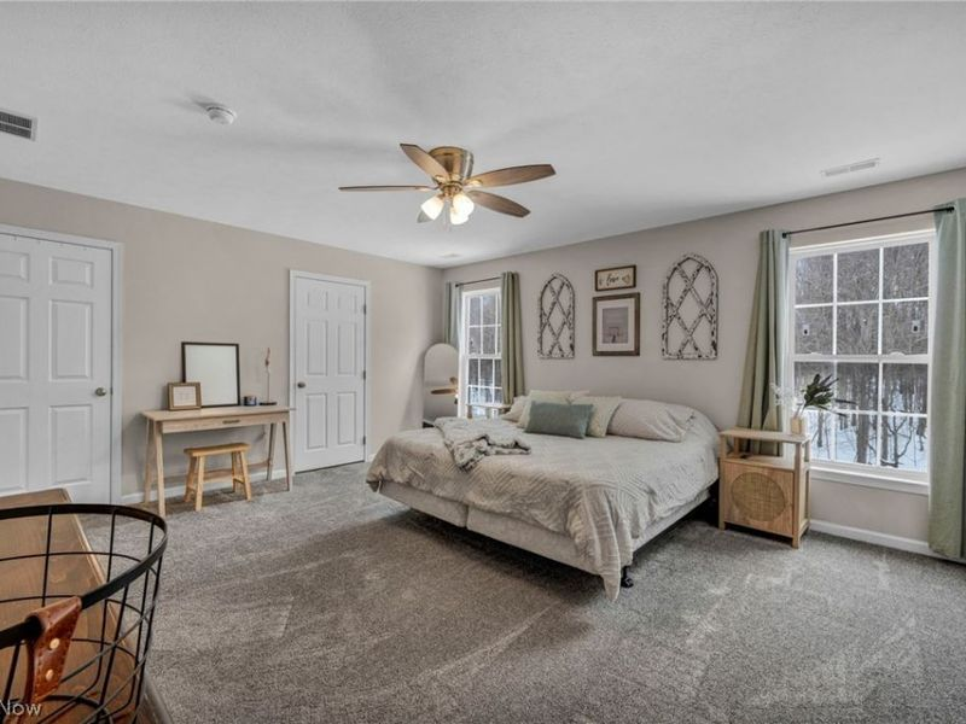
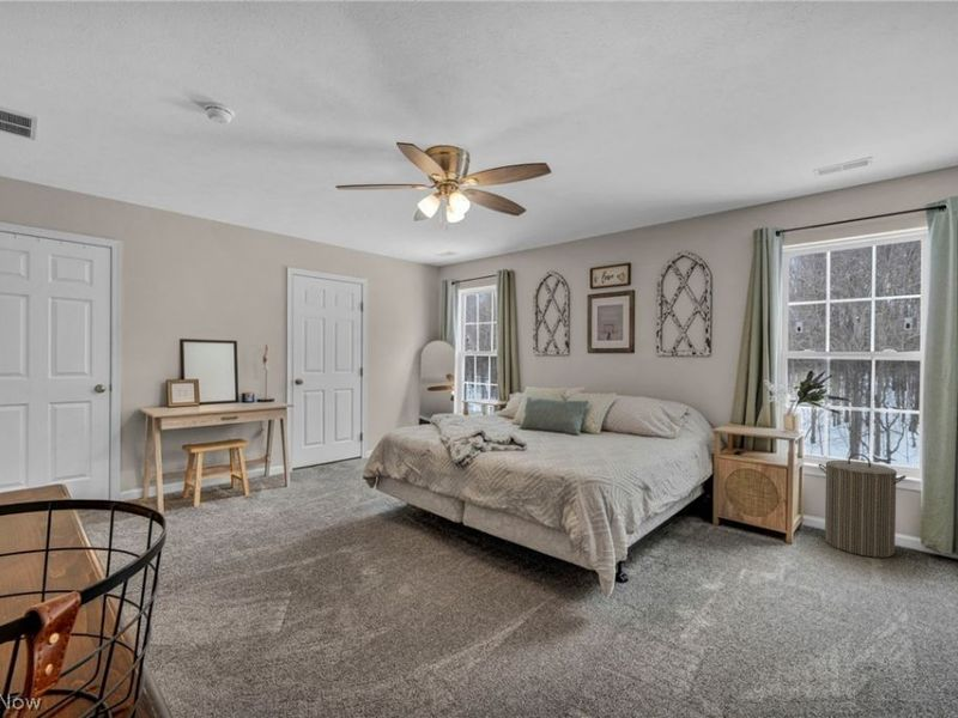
+ laundry hamper (859, 499)
